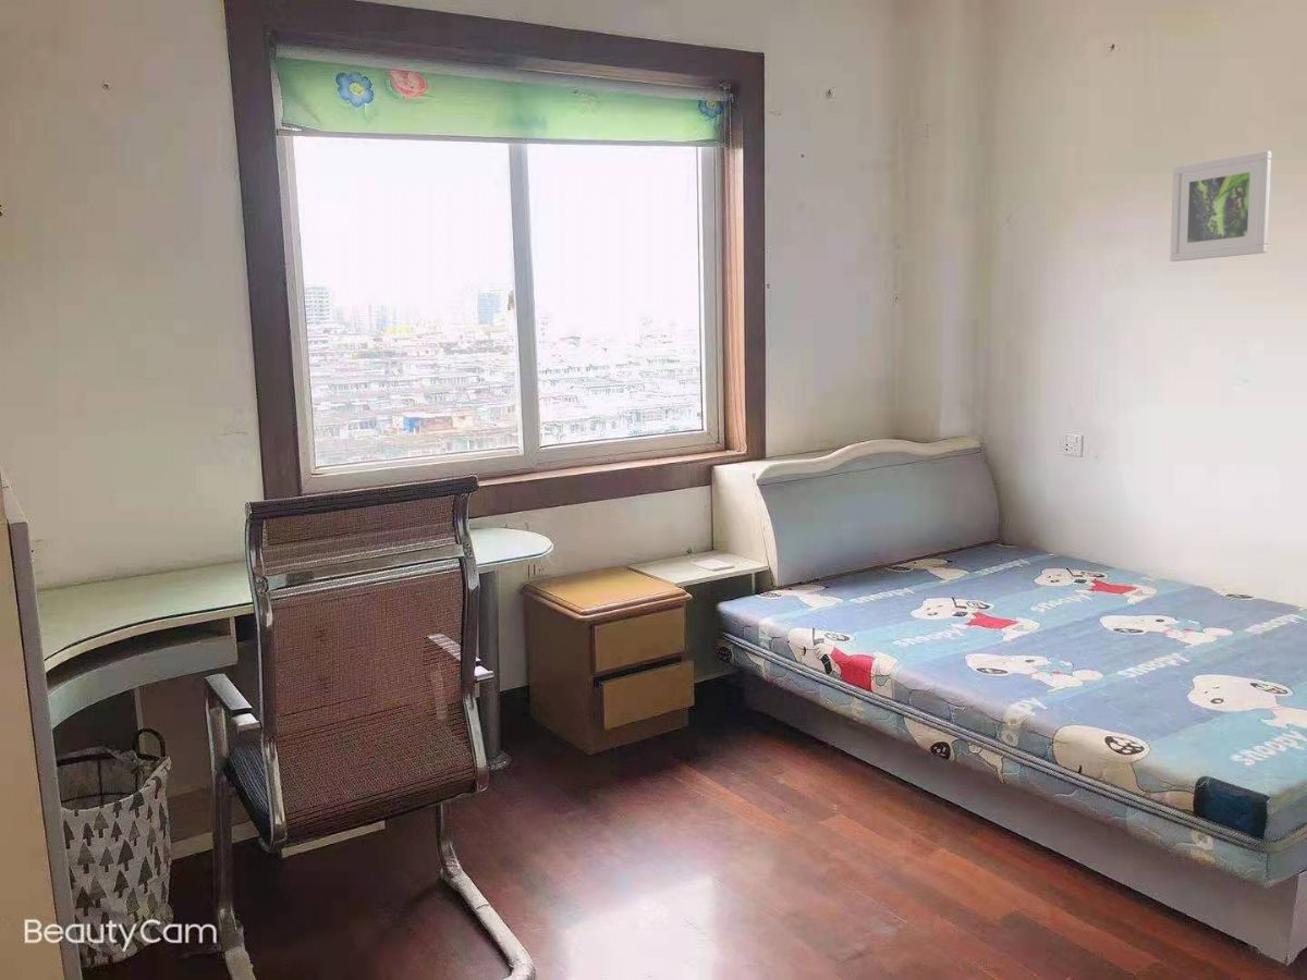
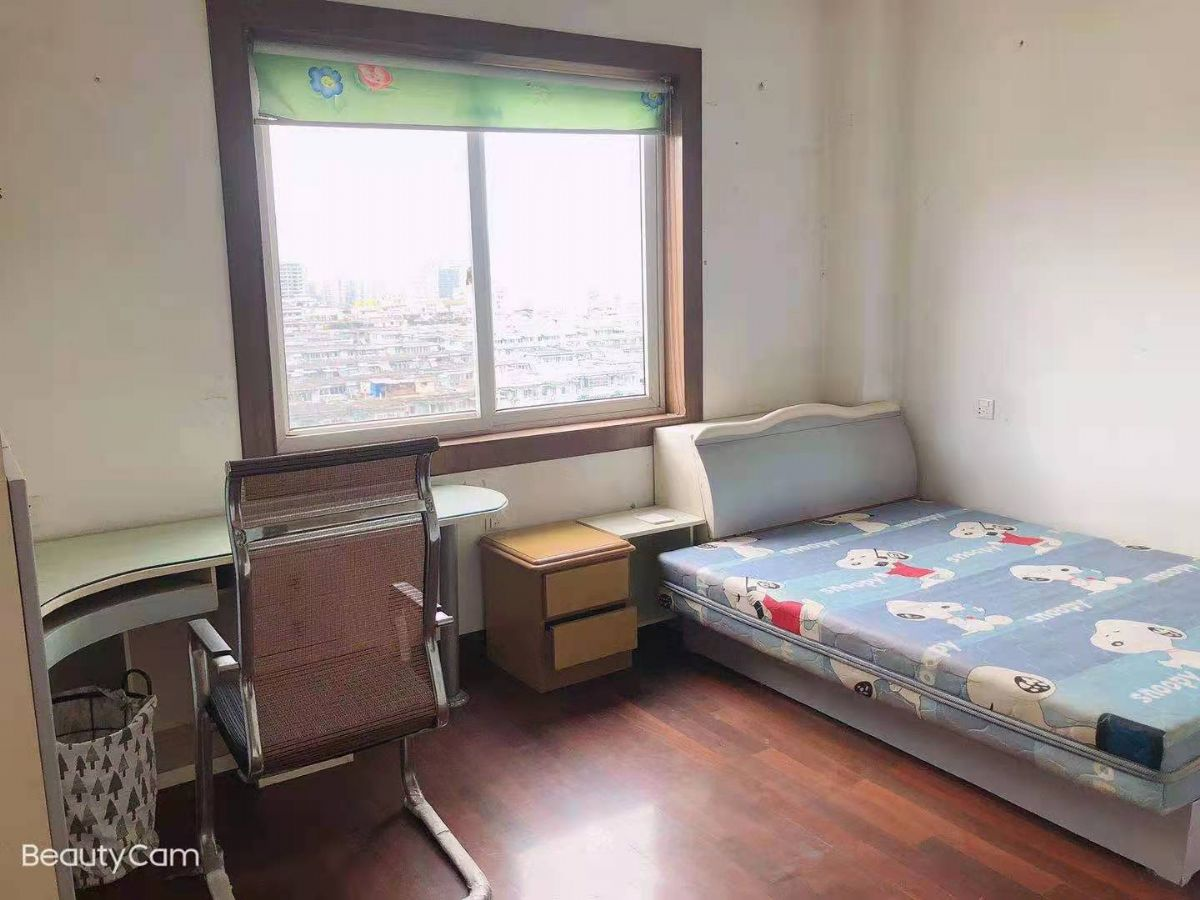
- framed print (1218, 208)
